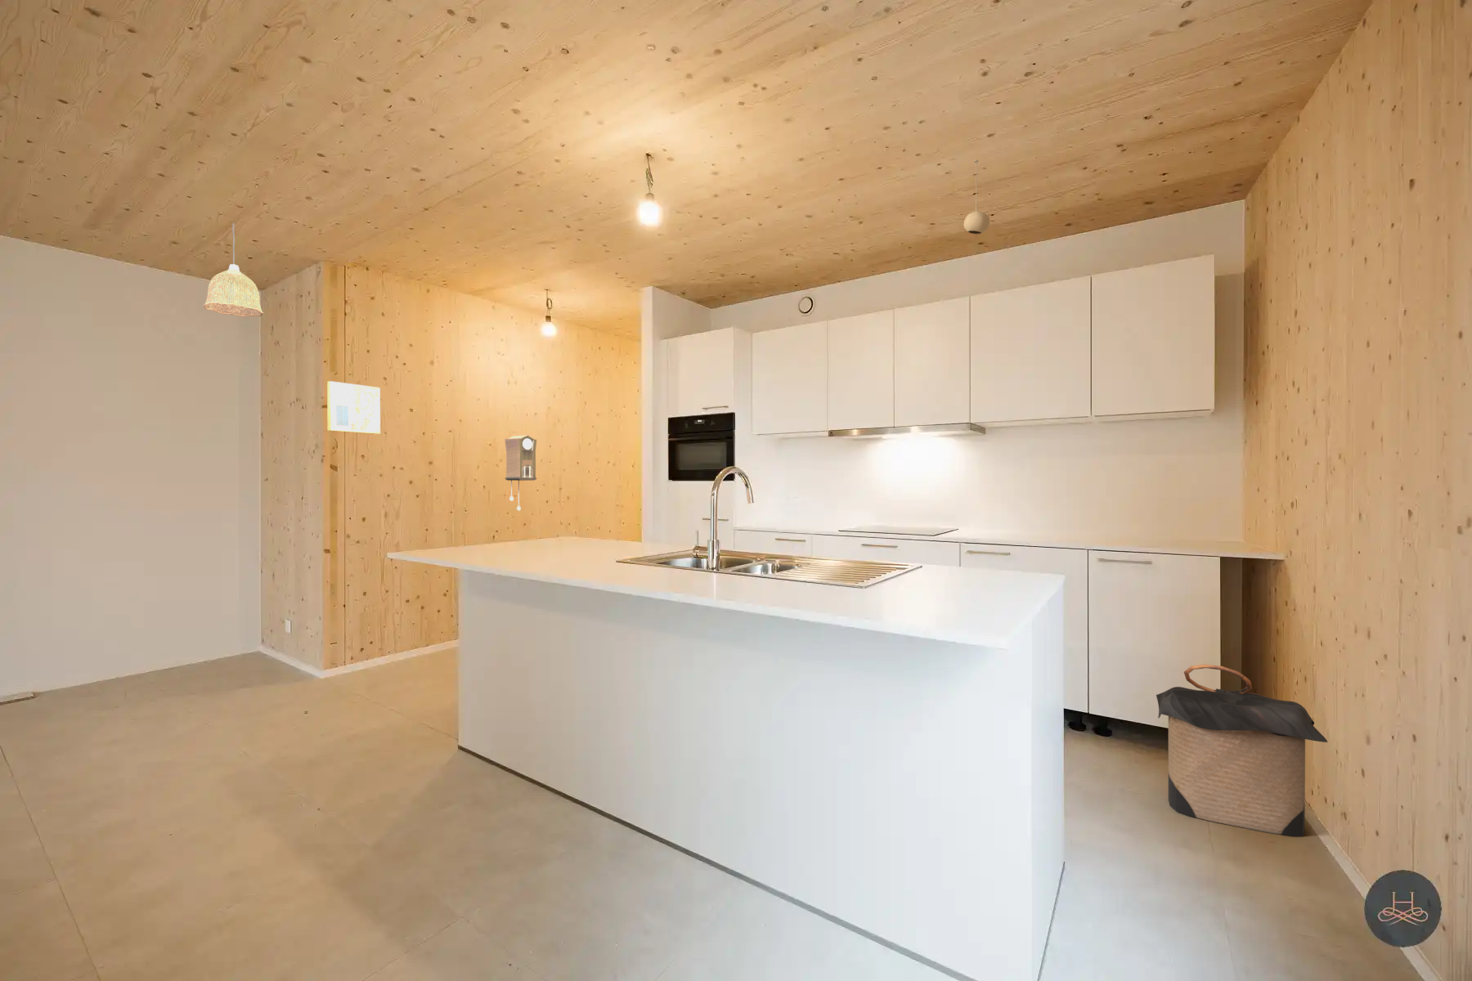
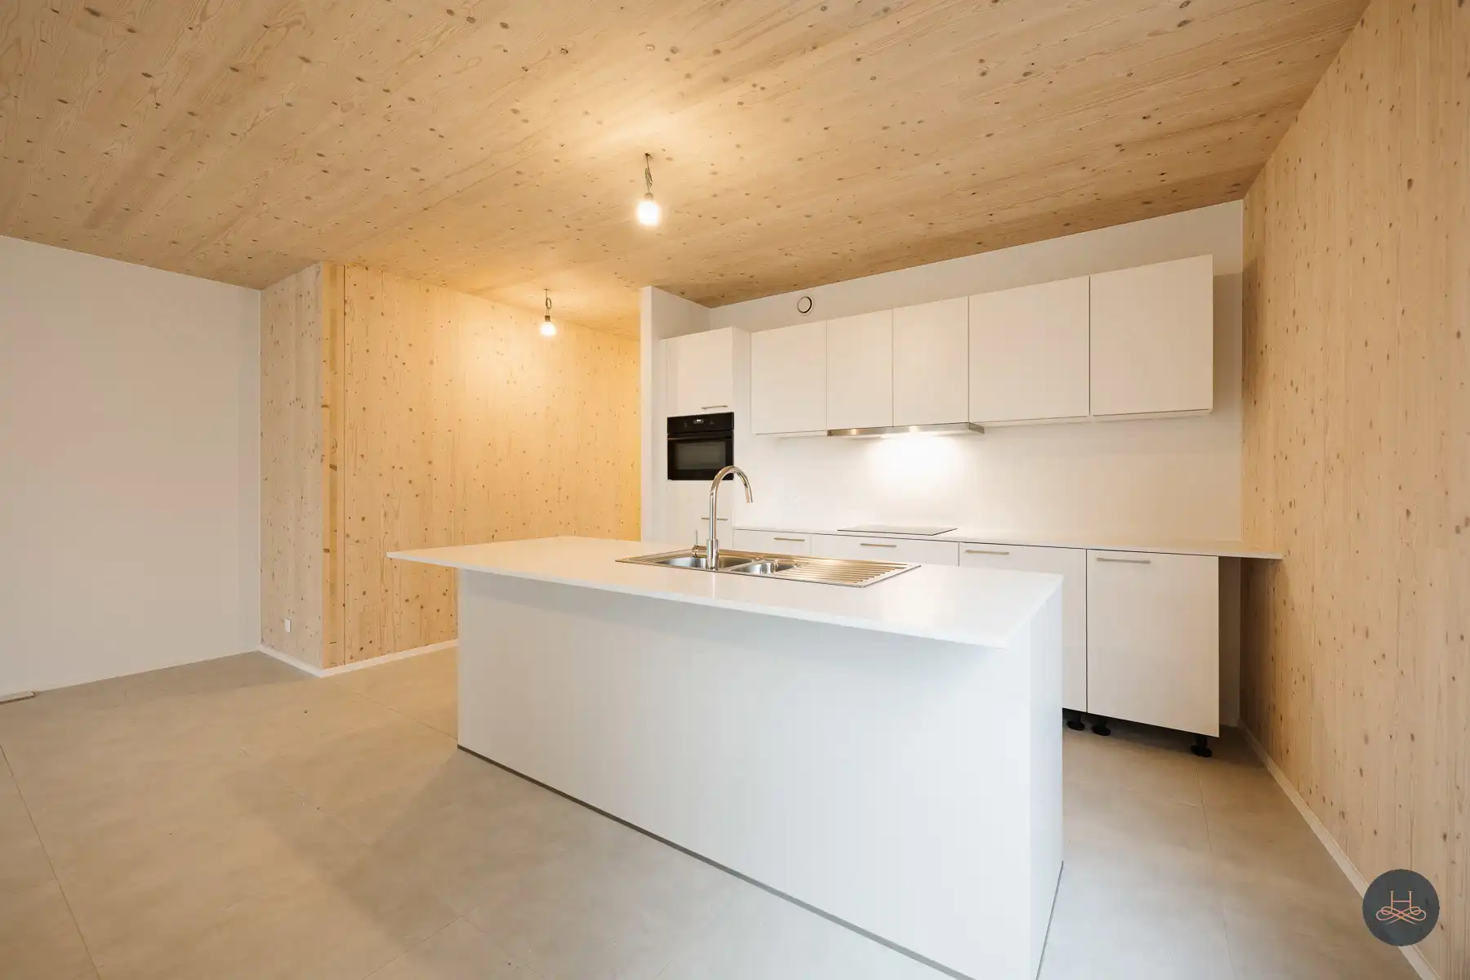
- pendulum clock (521, 473)
- wall art (354, 408)
- pendant lamp (233, 266)
- laundry hamper (1234, 738)
- pendant light (976, 197)
